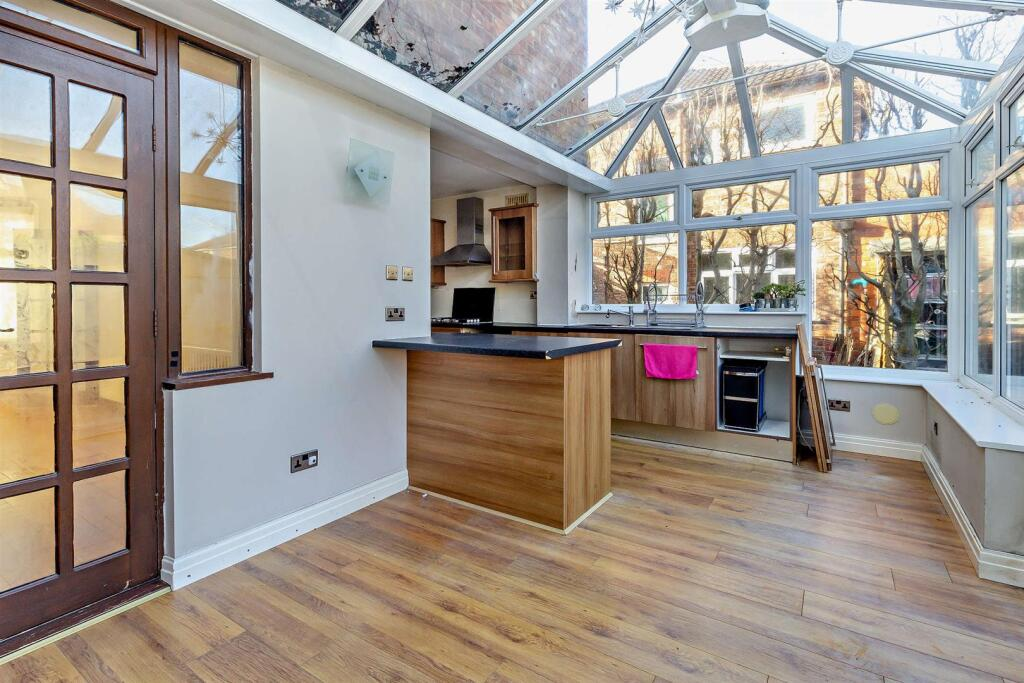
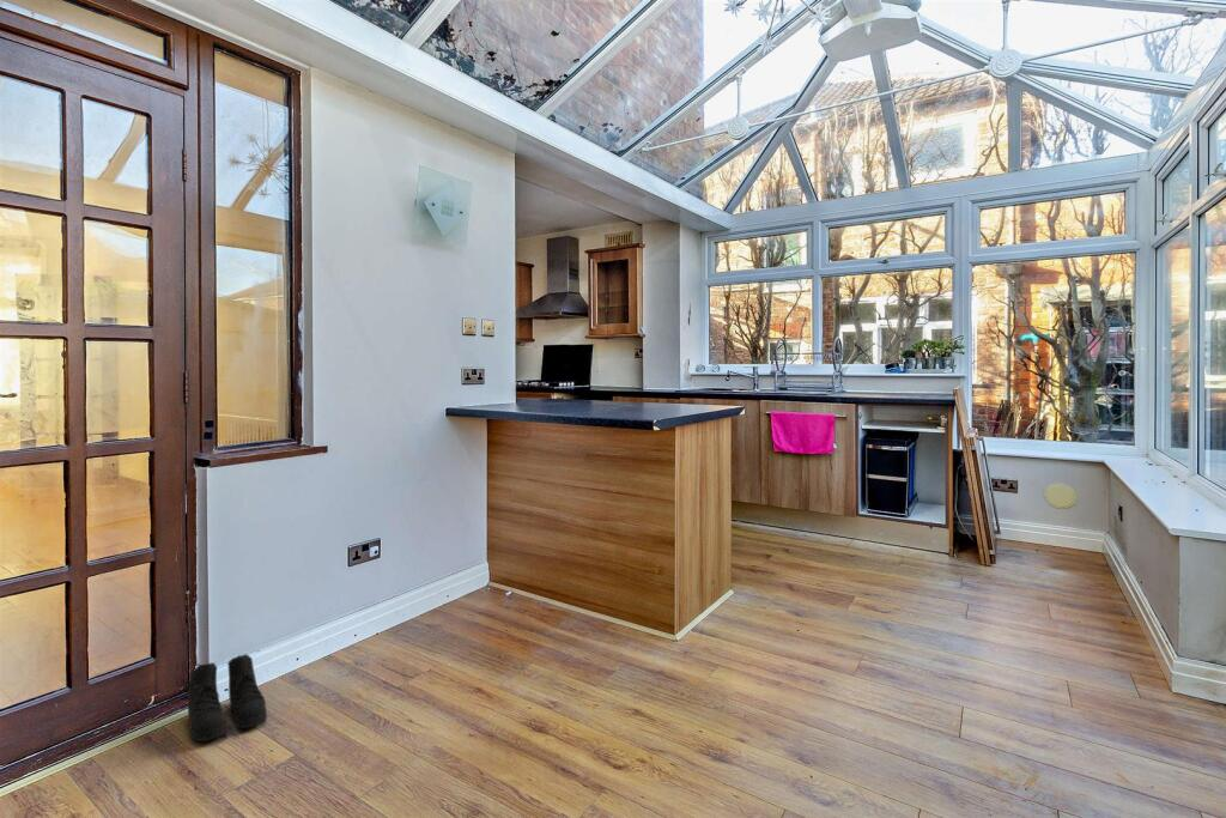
+ boots (229, 691)
